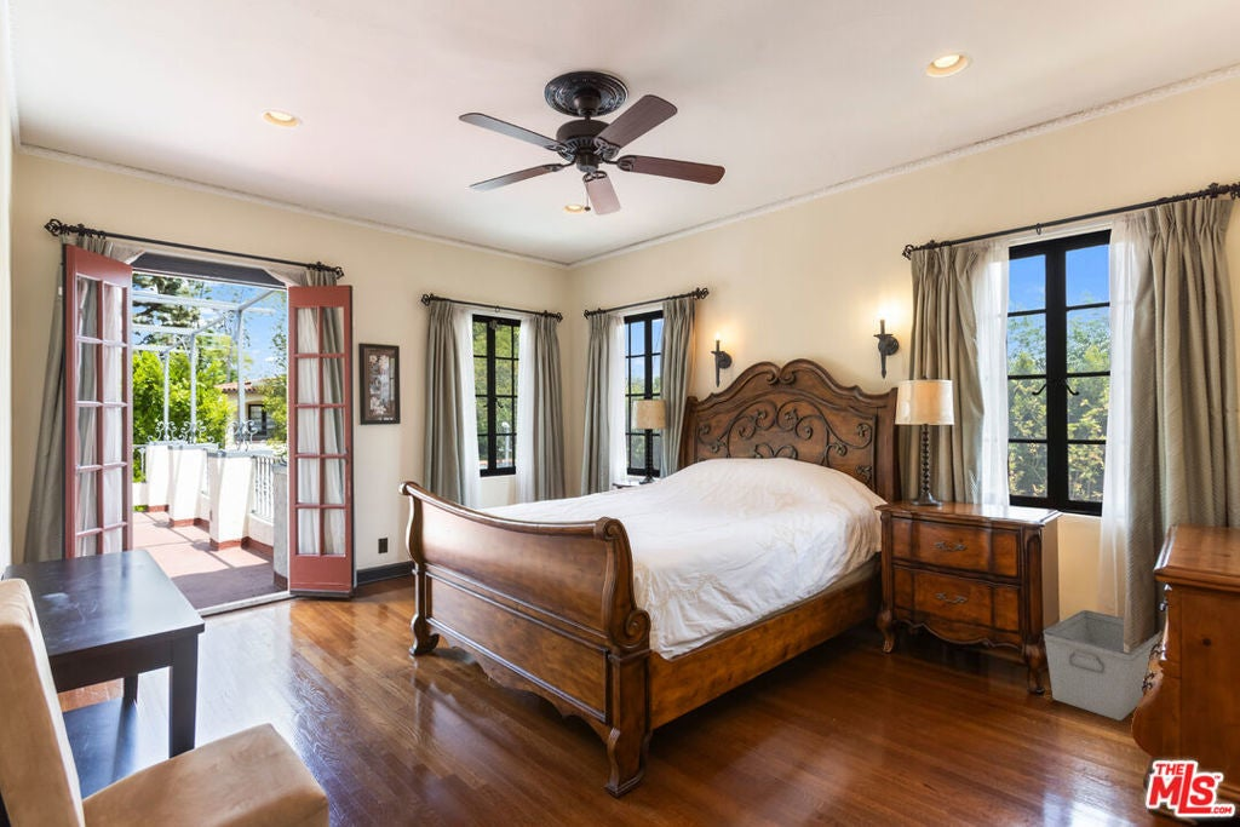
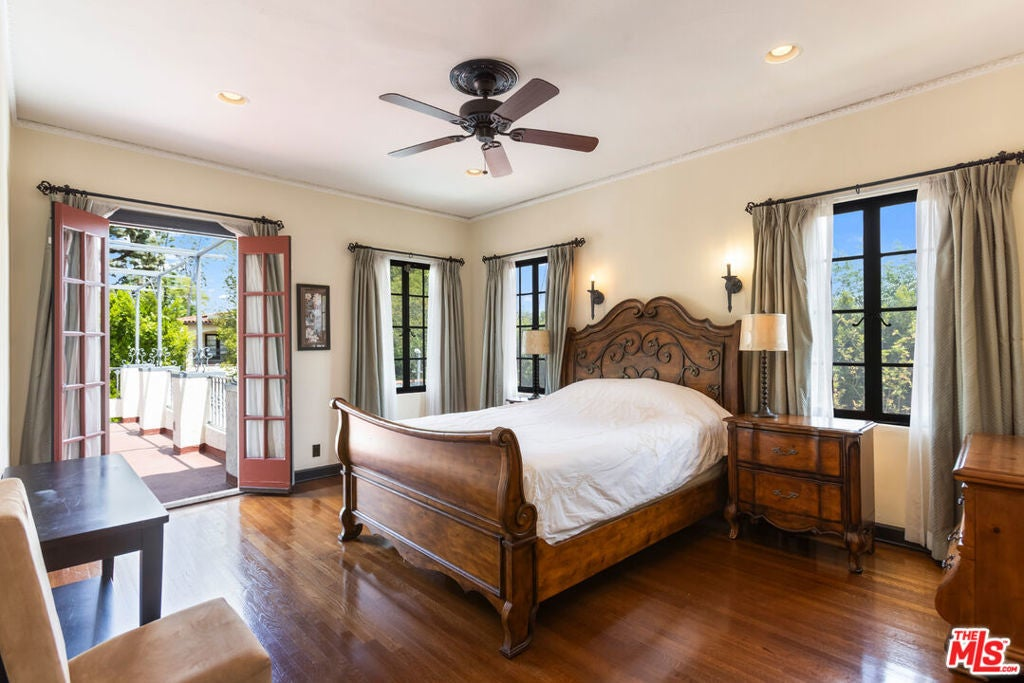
- storage bin (1104, 661)
